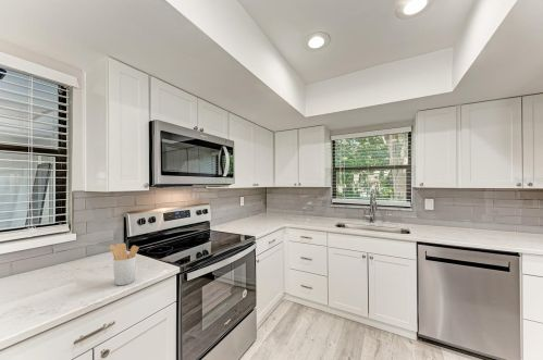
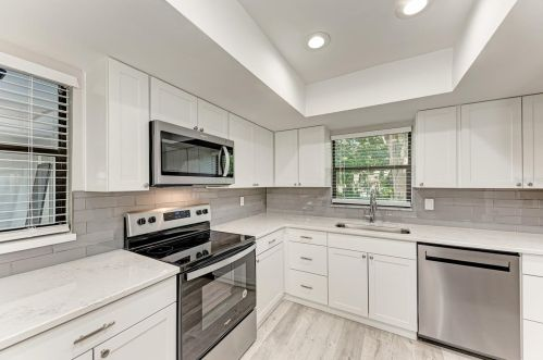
- utensil holder (122, 262)
